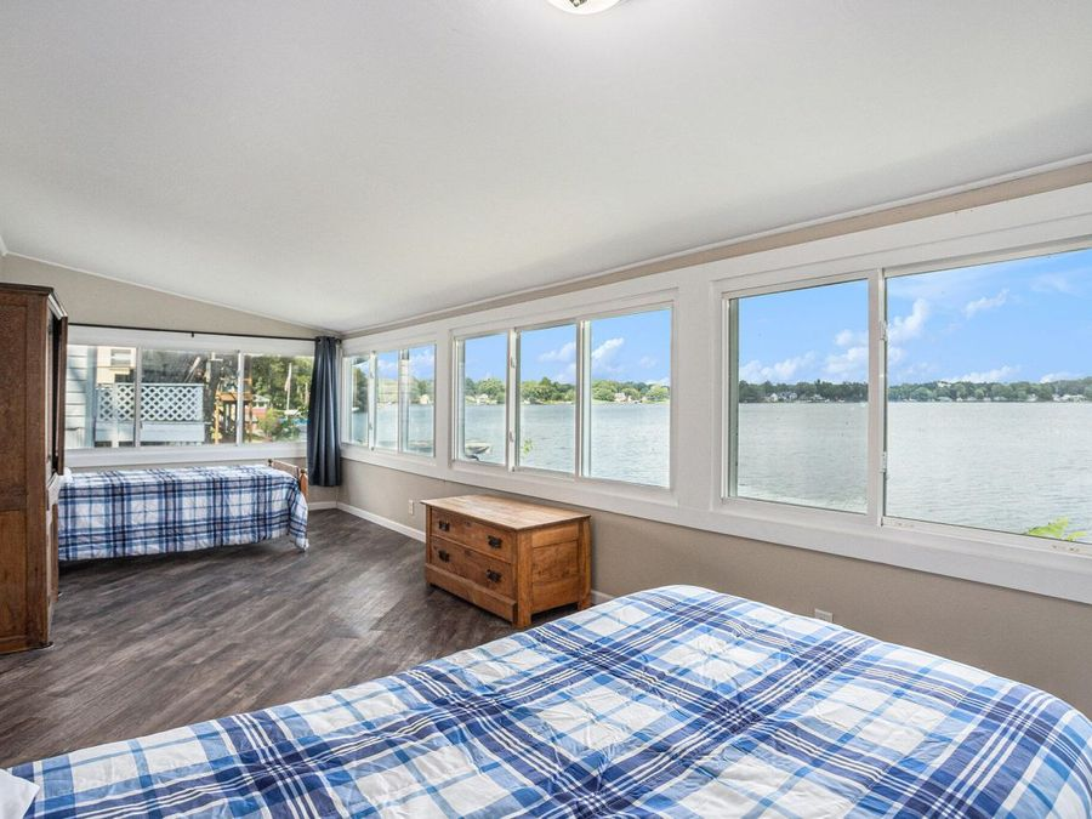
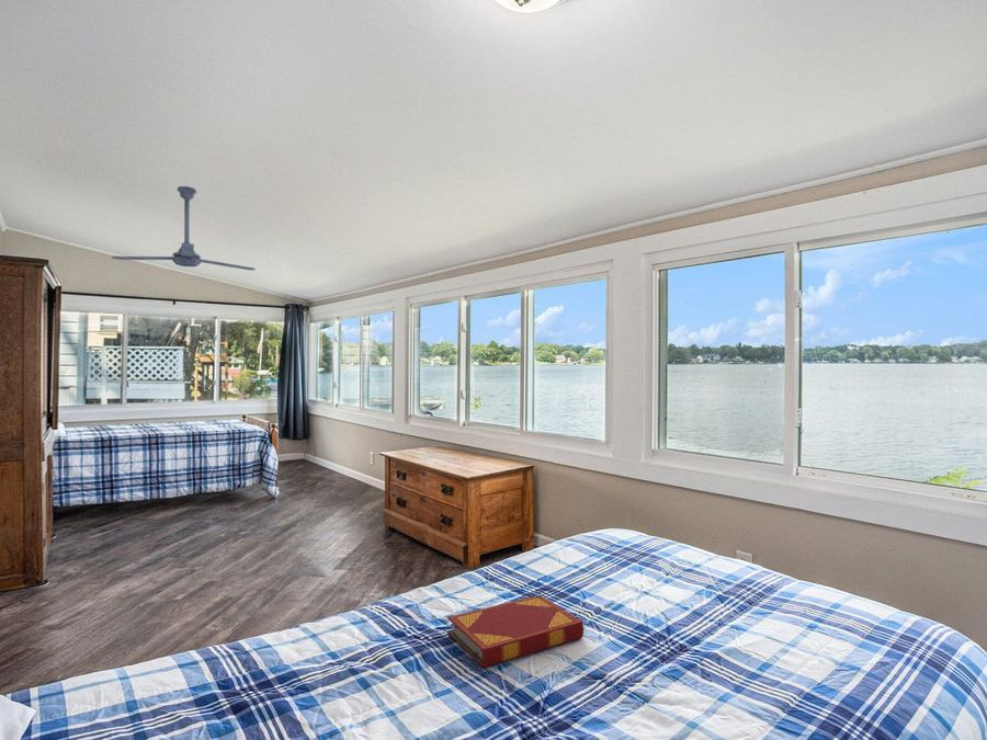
+ hardback book (514, 627)
+ ceiling fan (186, 223)
